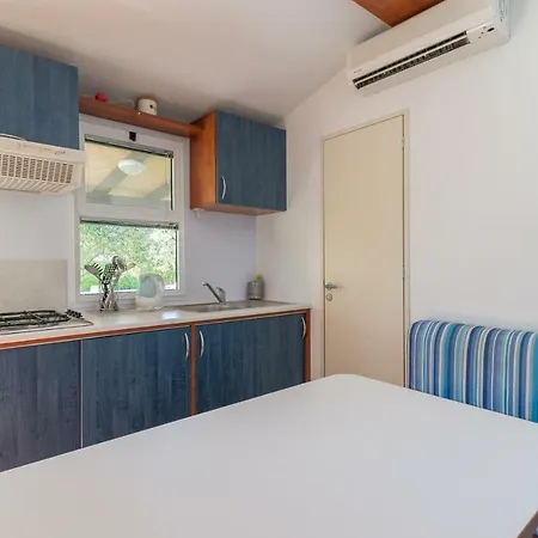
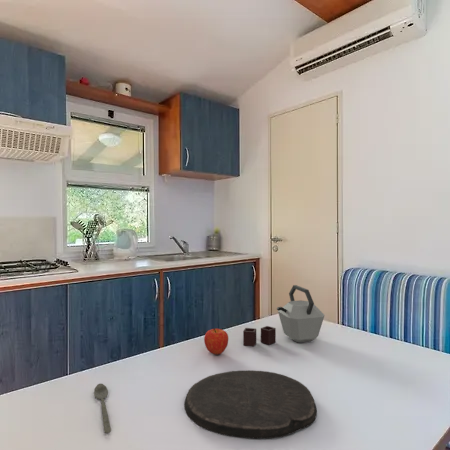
+ spoon (103, 405)
+ kettle (281, 314)
+ plate (249, 397)
+ fruit (216, 340)
